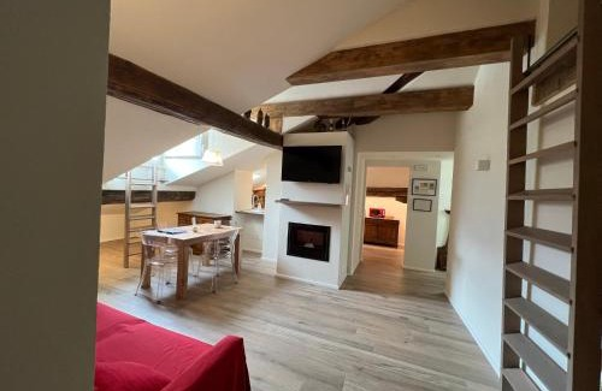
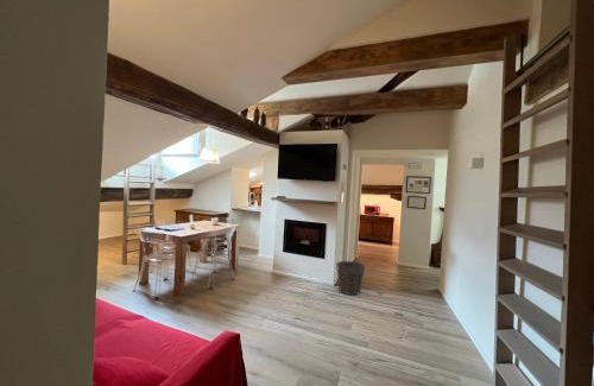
+ waste bin (349, 277)
